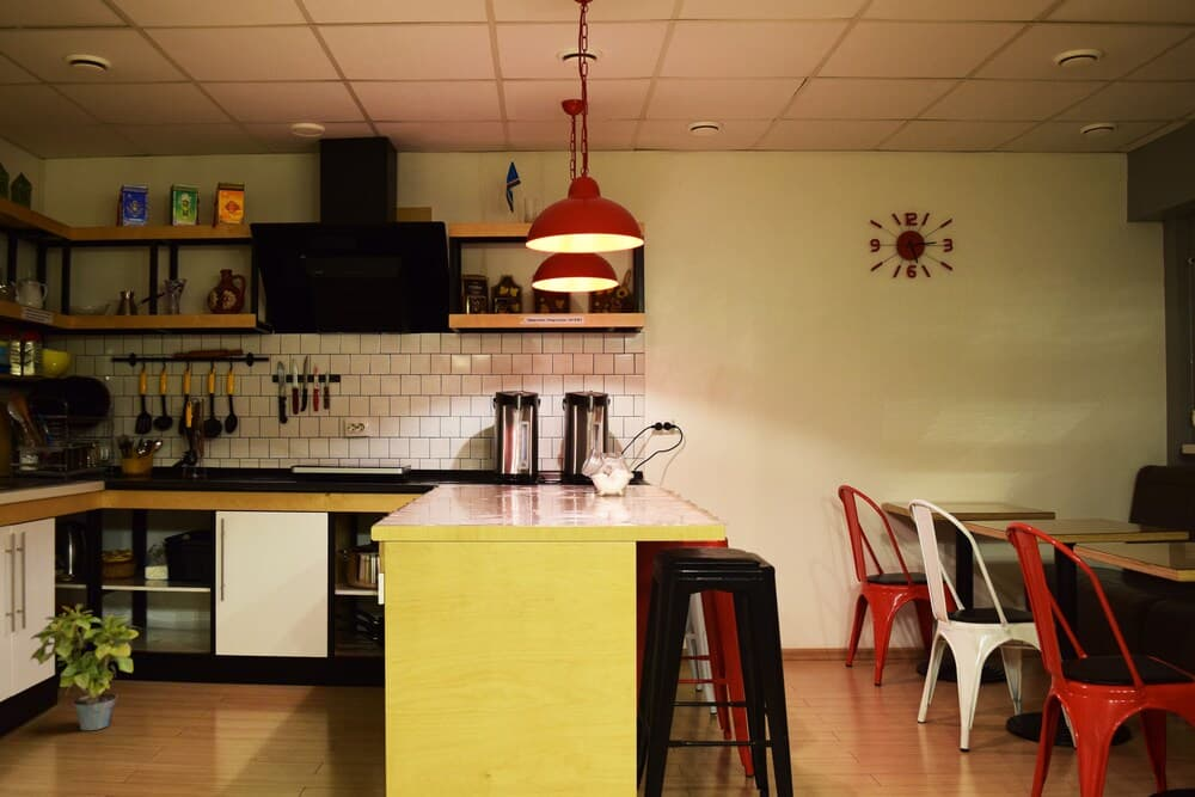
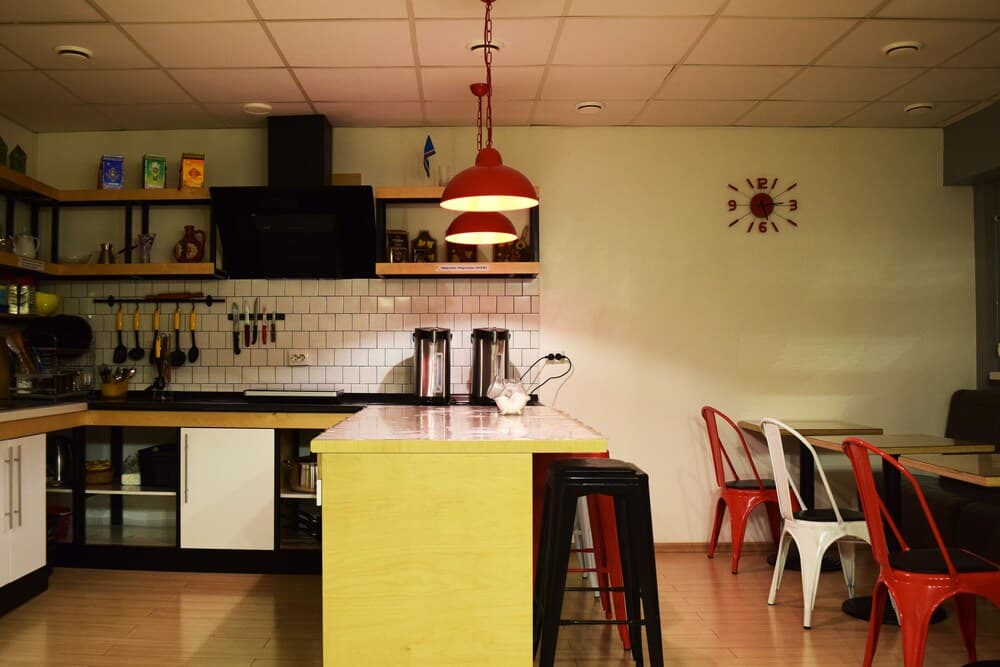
- potted plant (86, 664)
